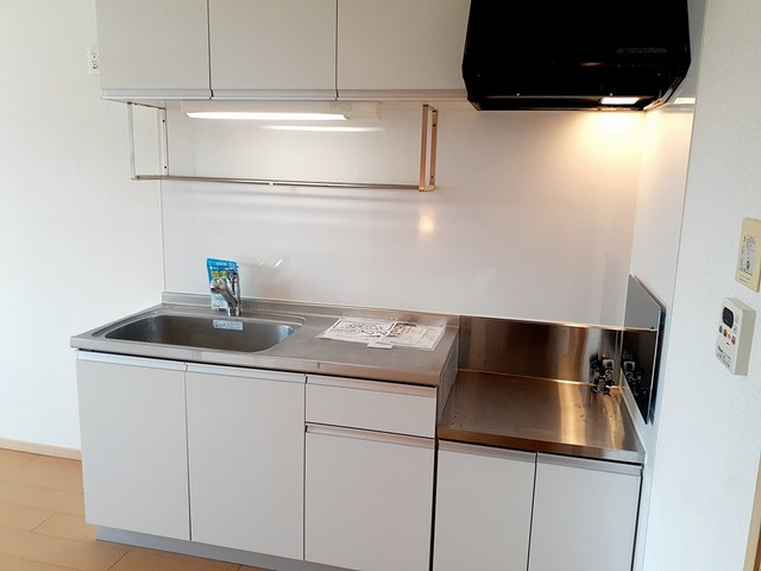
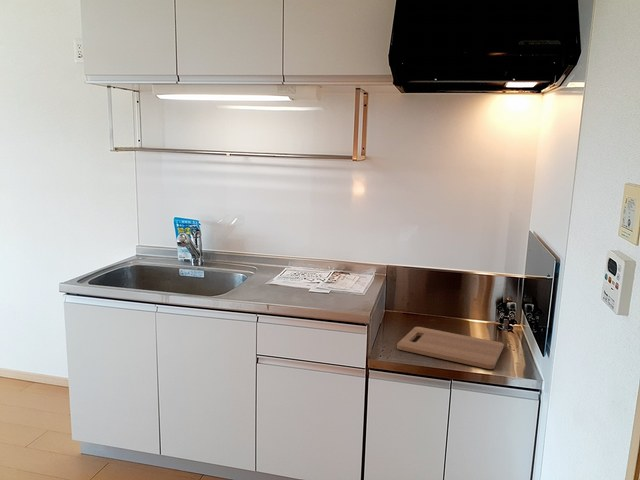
+ cutting board (450, 345)
